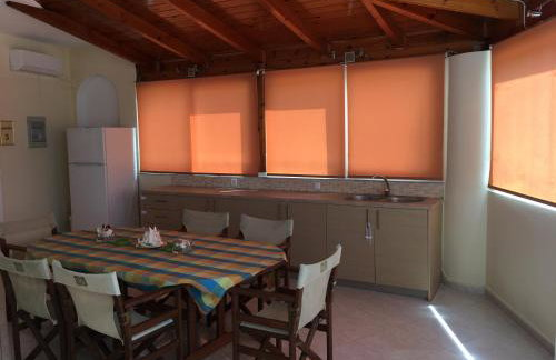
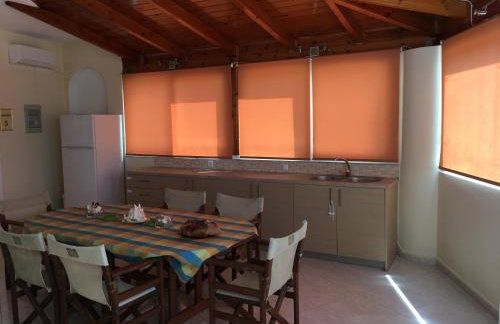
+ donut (200, 226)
